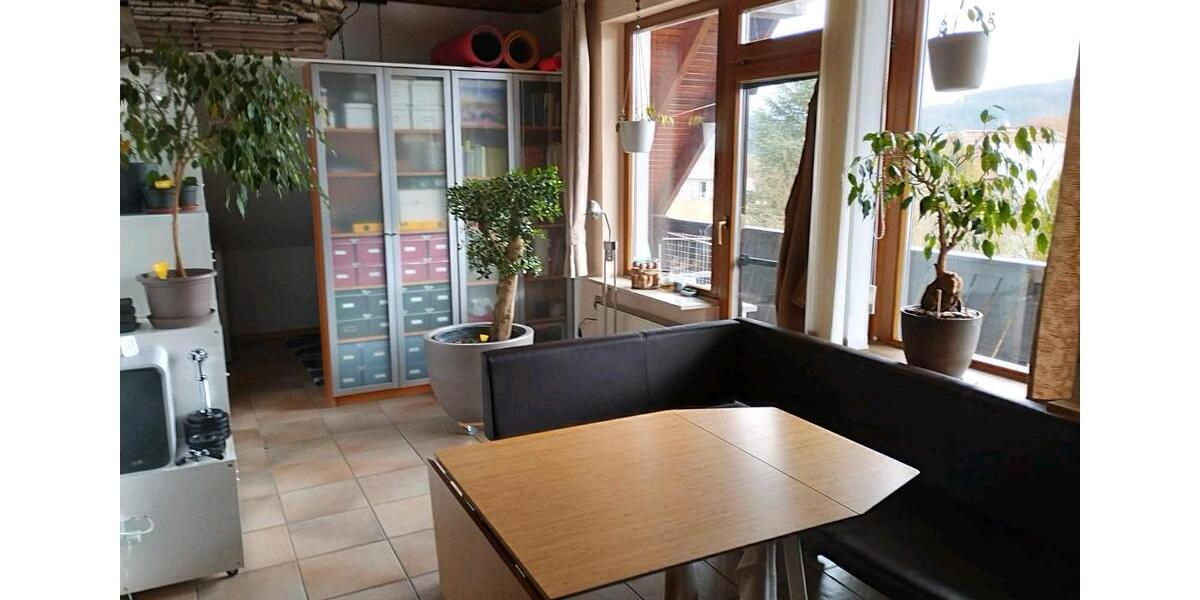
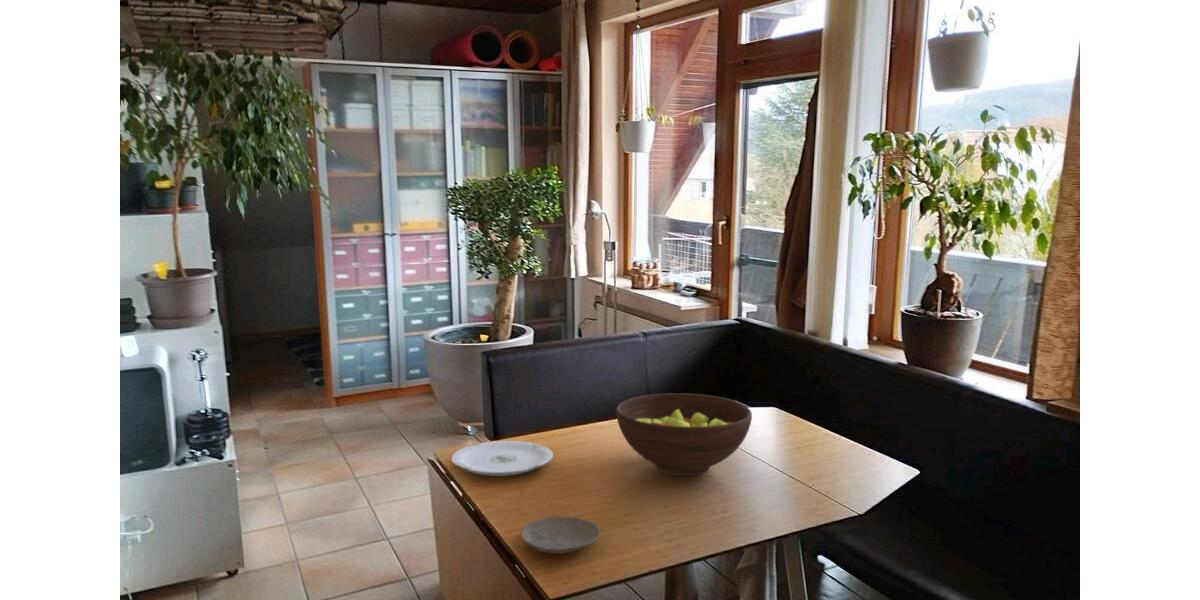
+ fruit bowl (683, 439)
+ plate (502, 459)
+ plate (560, 537)
